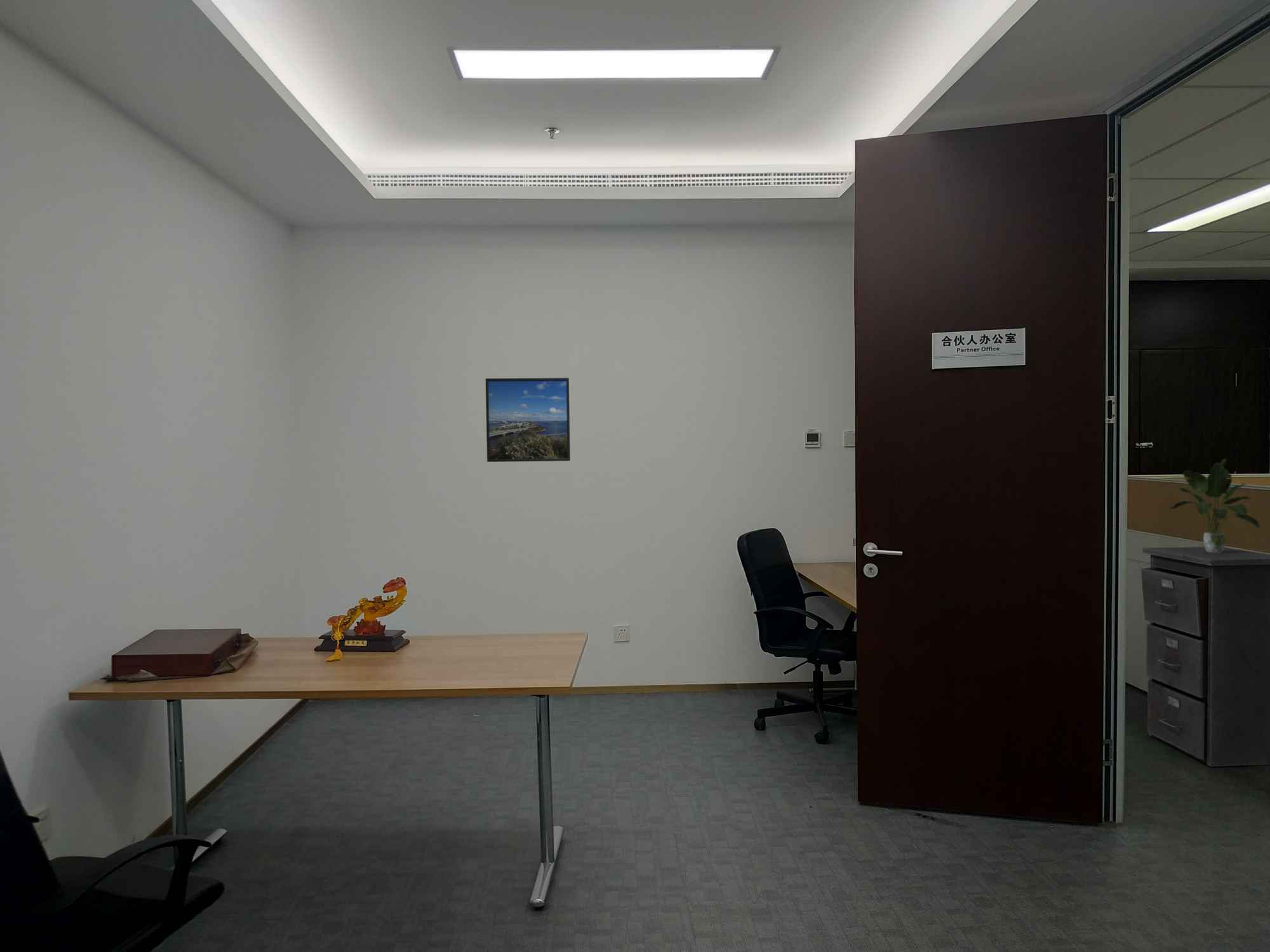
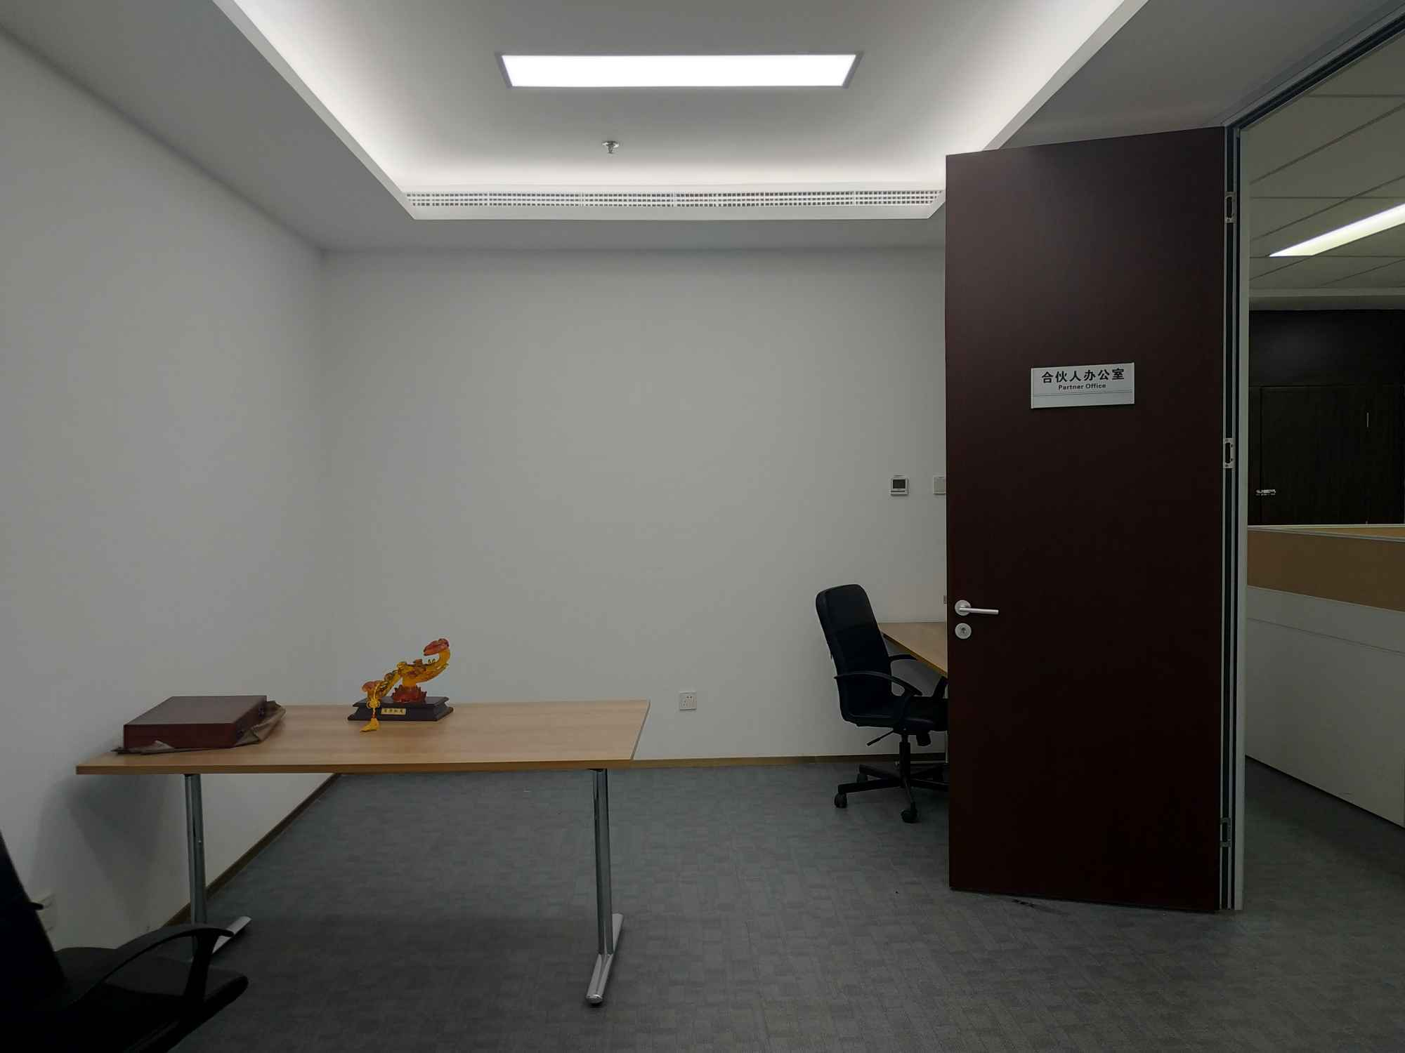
- potted plant (1211, 505)
- filing cabinet (1206, 651)
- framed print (528, 420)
